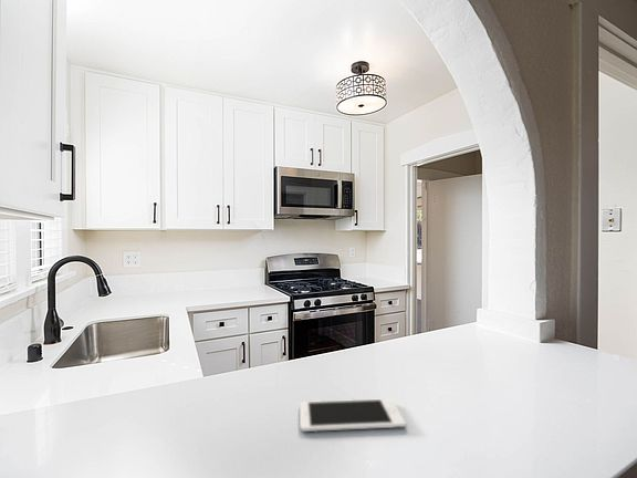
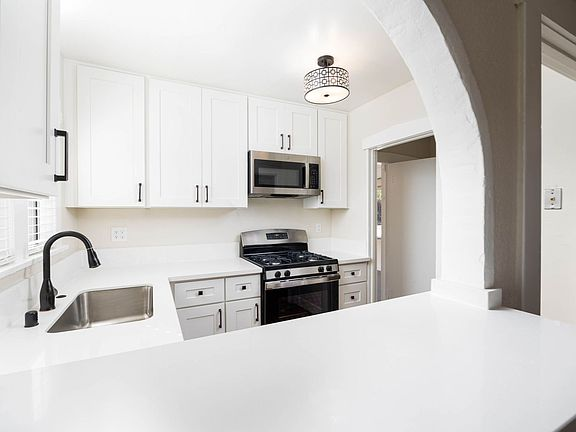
- cell phone (349, 414)
